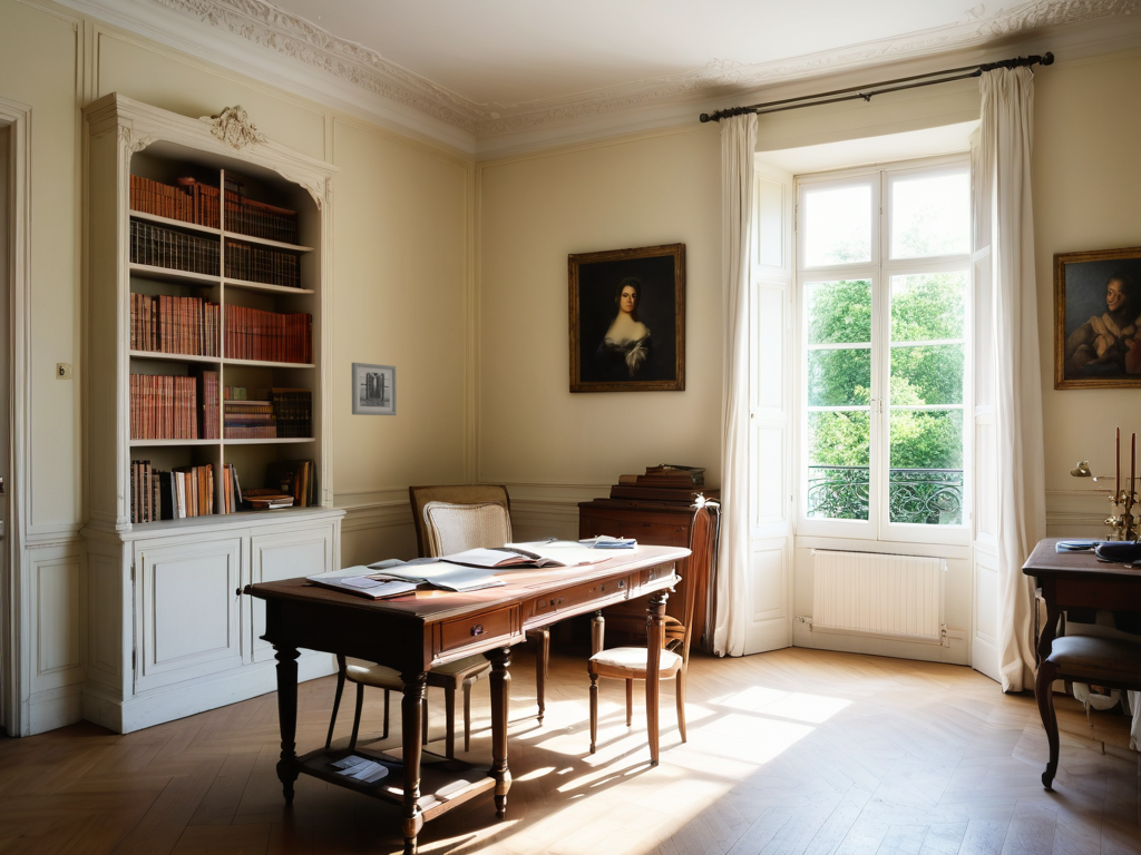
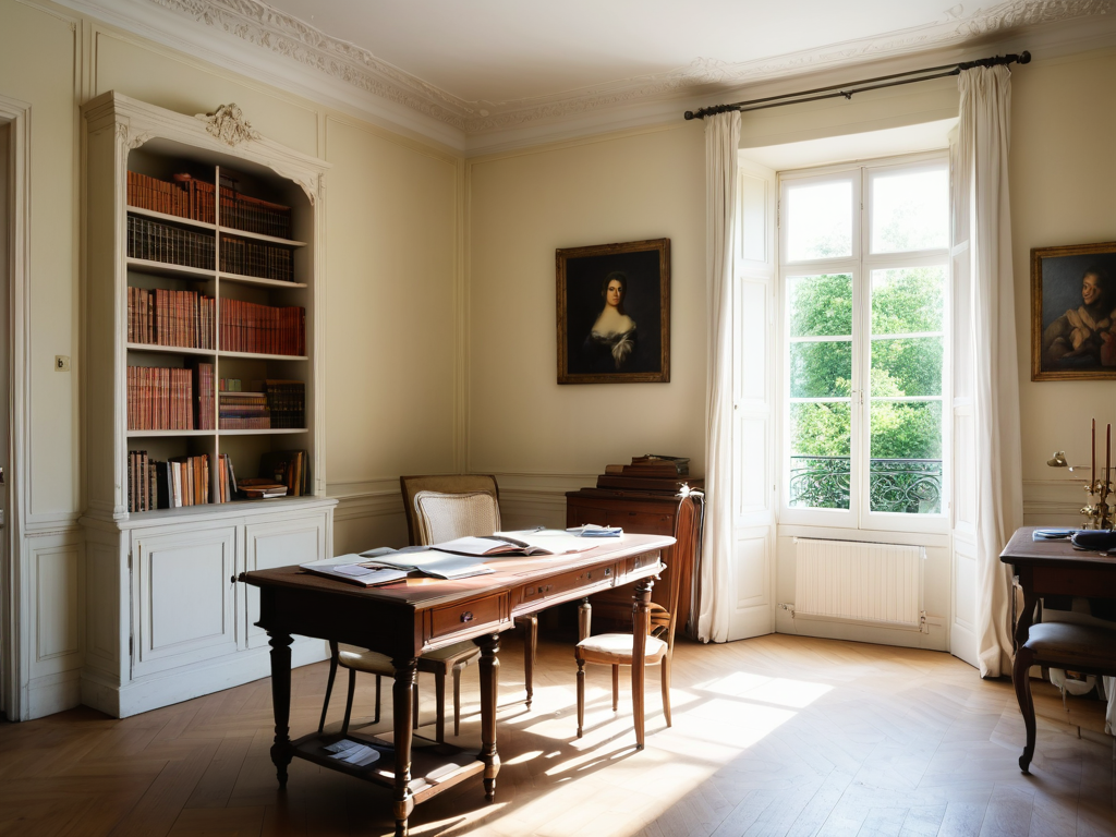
- wall art (374, 390)
